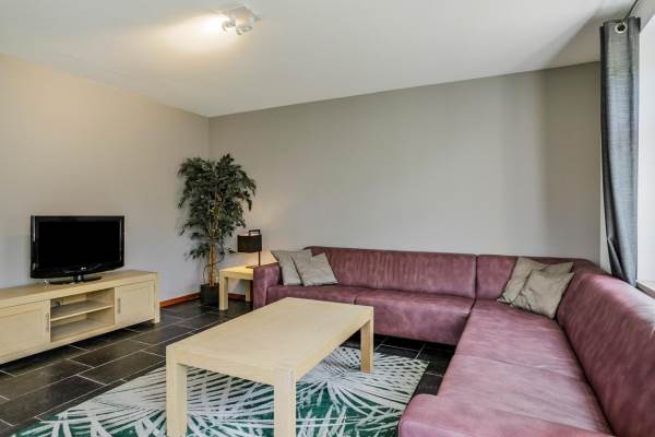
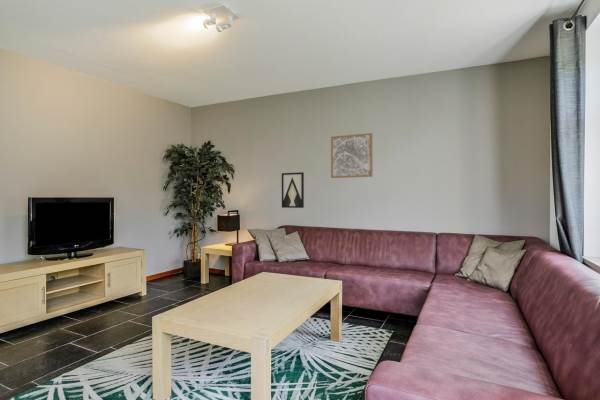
+ wall art (351, 156)
+ wall art (292, 190)
